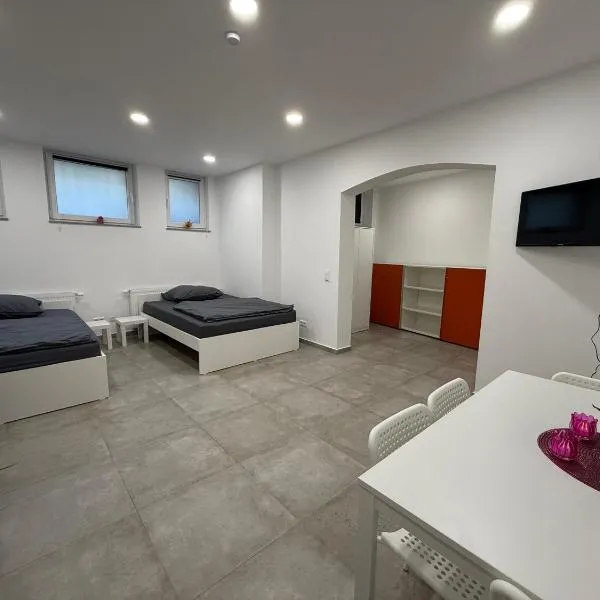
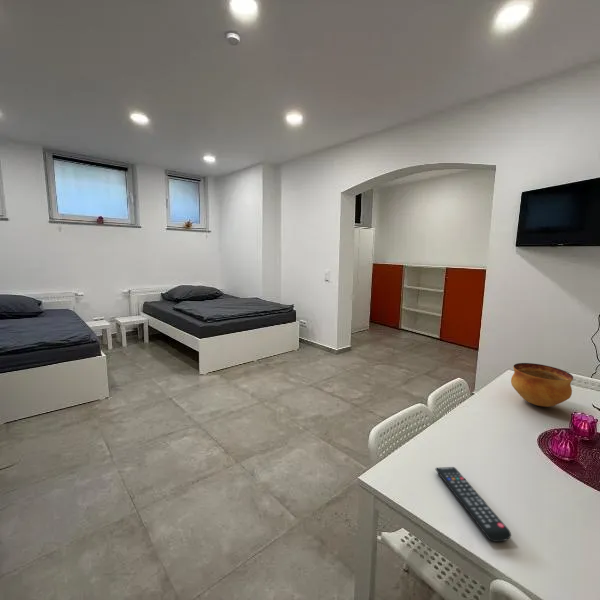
+ remote control (468, 498)
+ bowl (539, 387)
